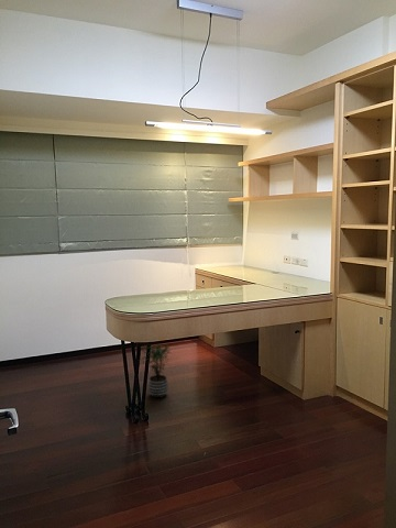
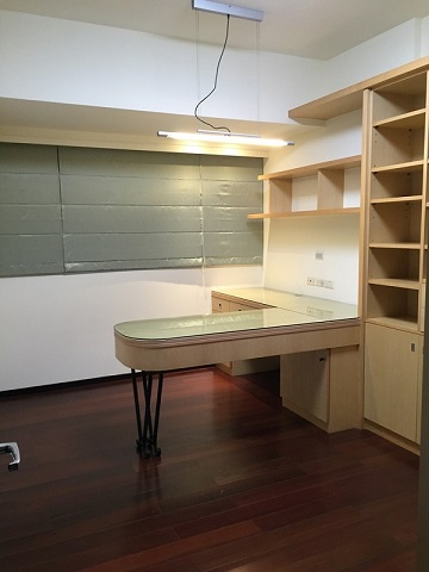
- potted plant (156, 370)
